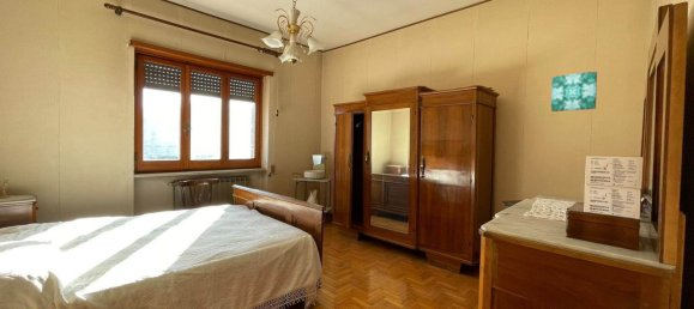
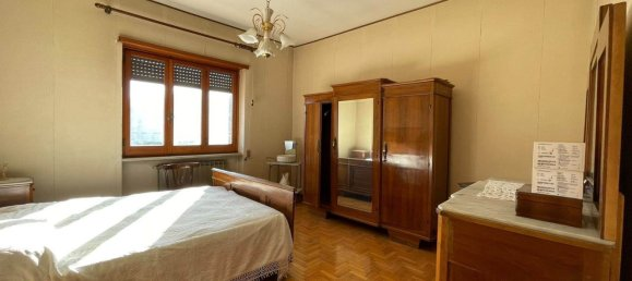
- wall art (573, 92)
